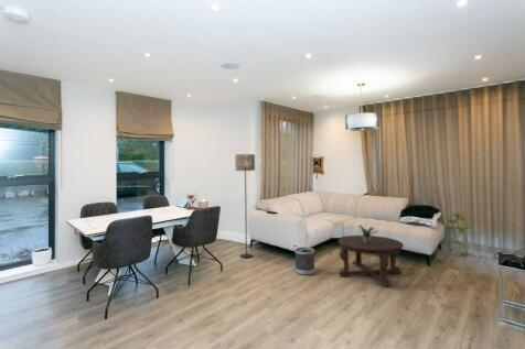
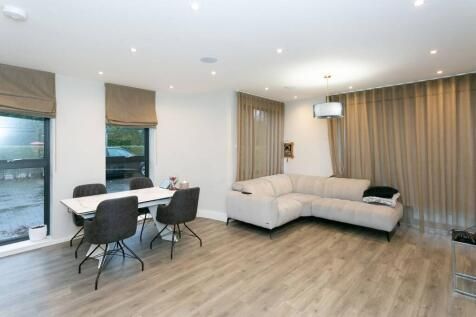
- floor lamp (245, 205)
- wastebasket (304, 260)
- potted plant (366, 235)
- house plant (459, 233)
- coffee table (369, 253)
